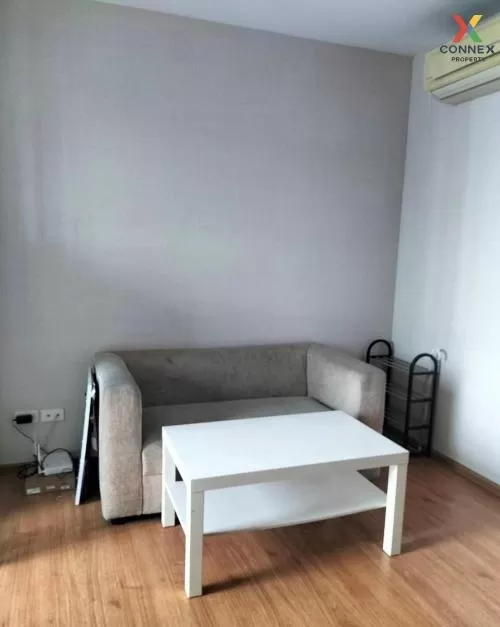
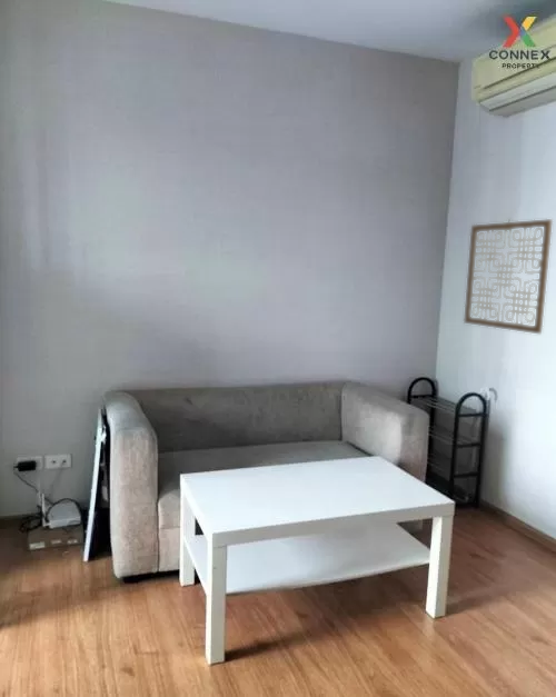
+ wall art (504, 272)
